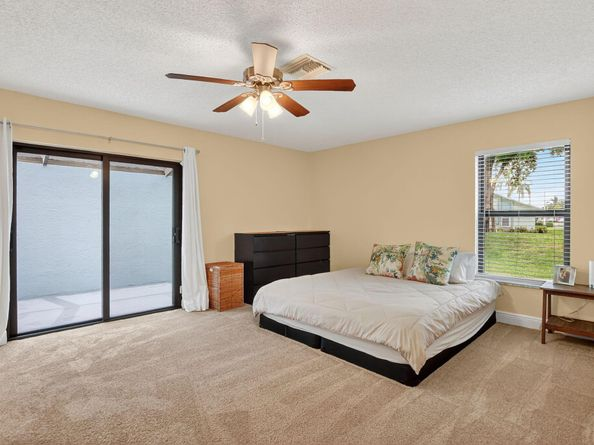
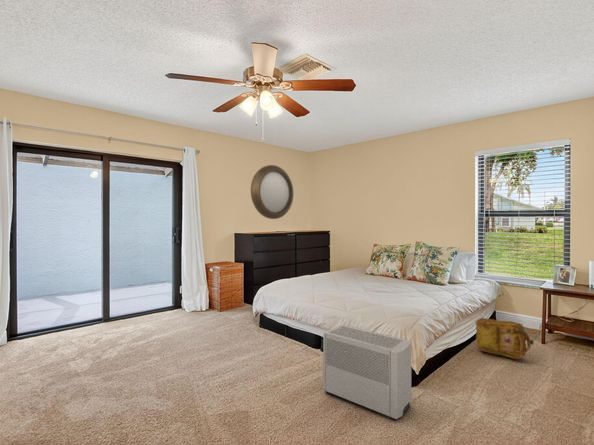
+ home mirror (274, 192)
+ backpack (503, 337)
+ air purifier (366, 367)
